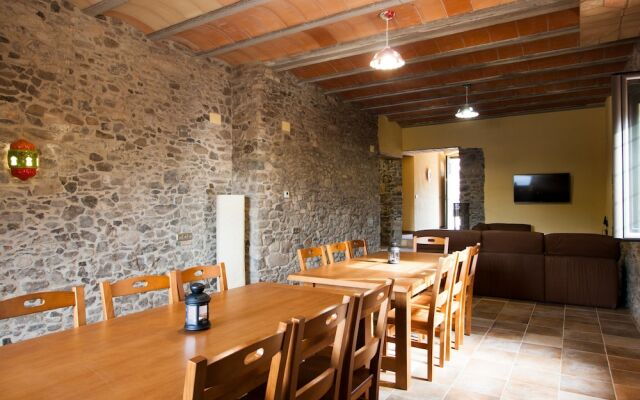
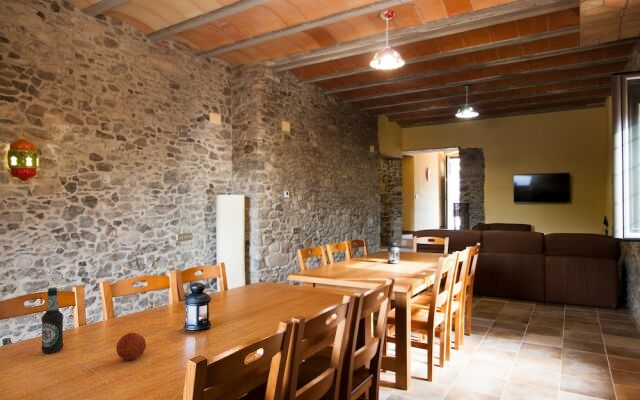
+ bottle (52, 319)
+ fruit (131, 345)
